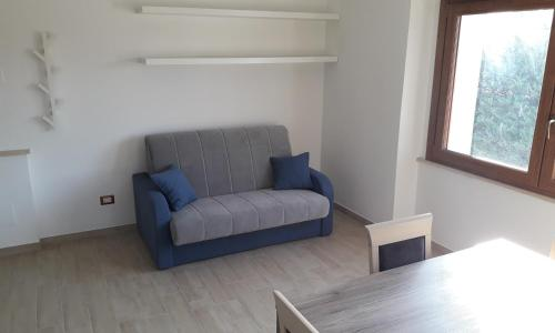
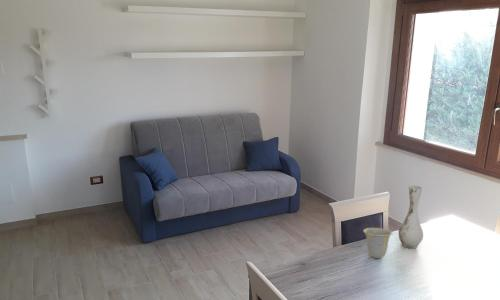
+ vase (412, 216)
+ cup (376, 242)
